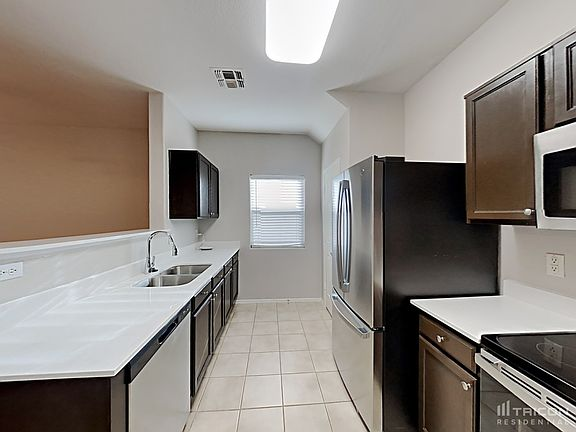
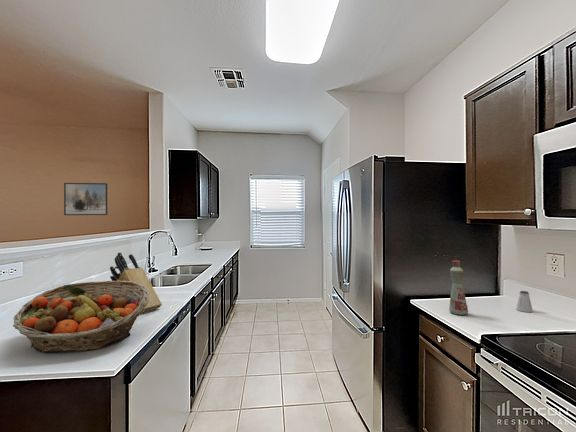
+ knife block (134, 279)
+ fruit basket (86, 313)
+ bottle (458, 286)
+ saltshaker (524, 300)
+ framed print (86, 199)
